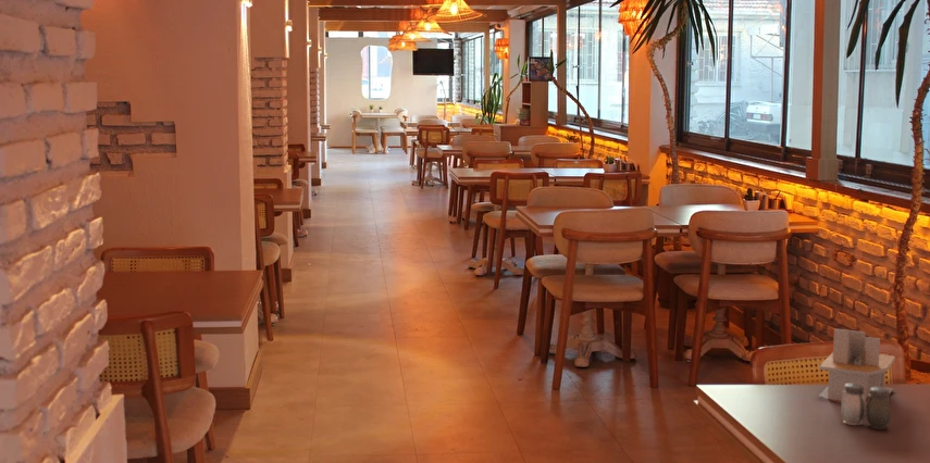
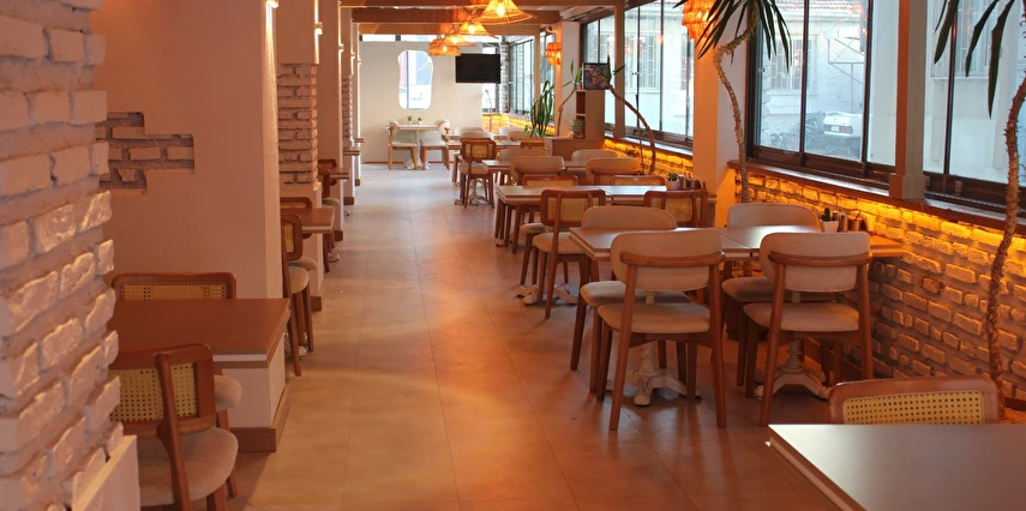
- salt and pepper shaker (865, 405)
- napkin holder (856, 361)
